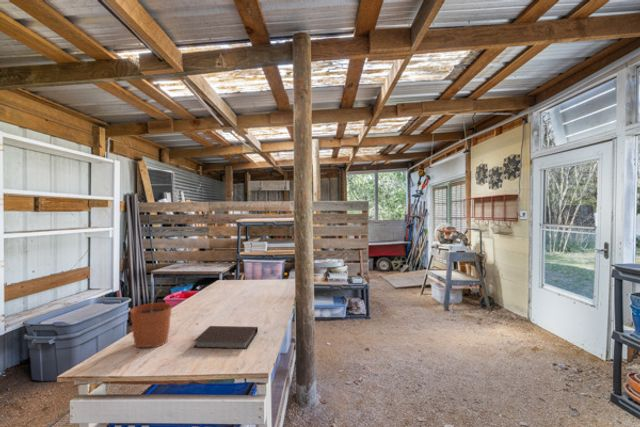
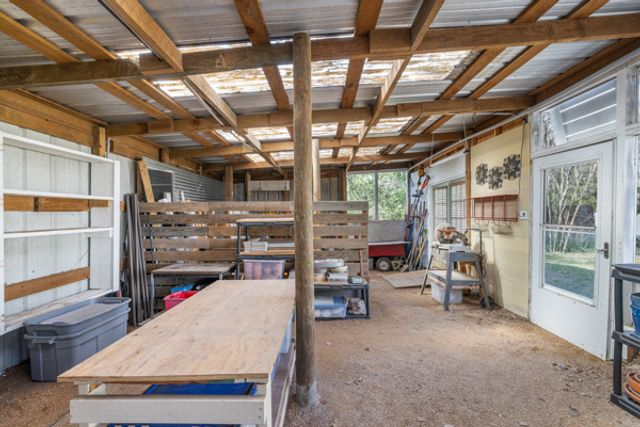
- notebook (227, 336)
- plant pot (151, 316)
